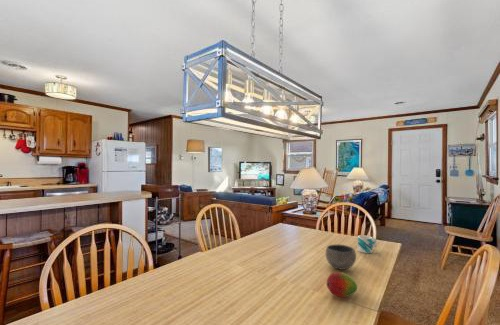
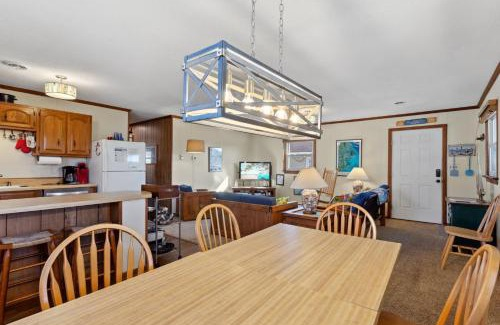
- mug (367, 243)
- fruit (341, 283)
- bowl (340, 257)
